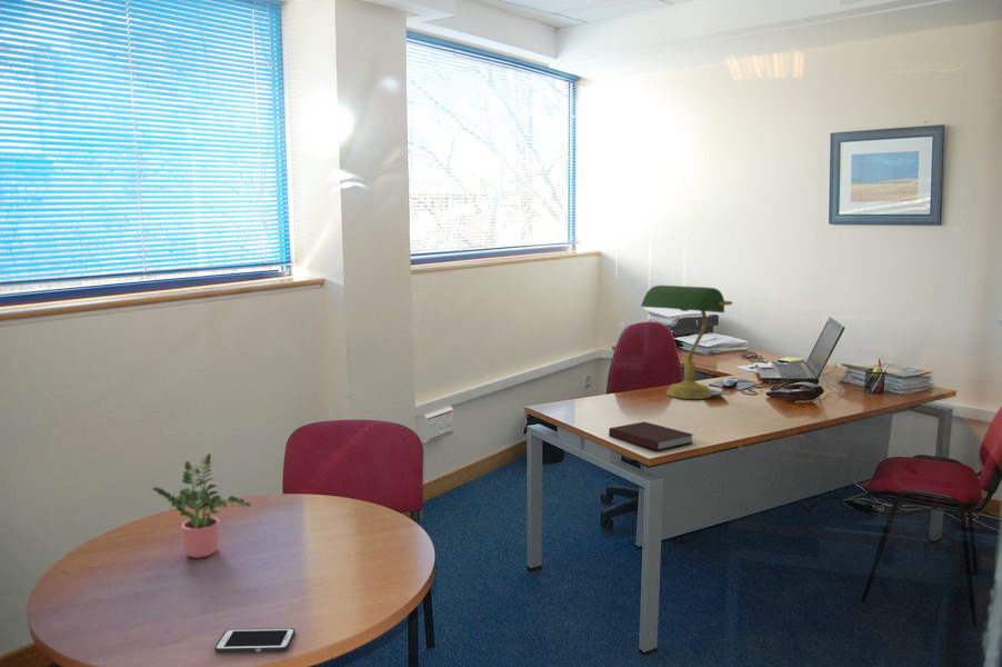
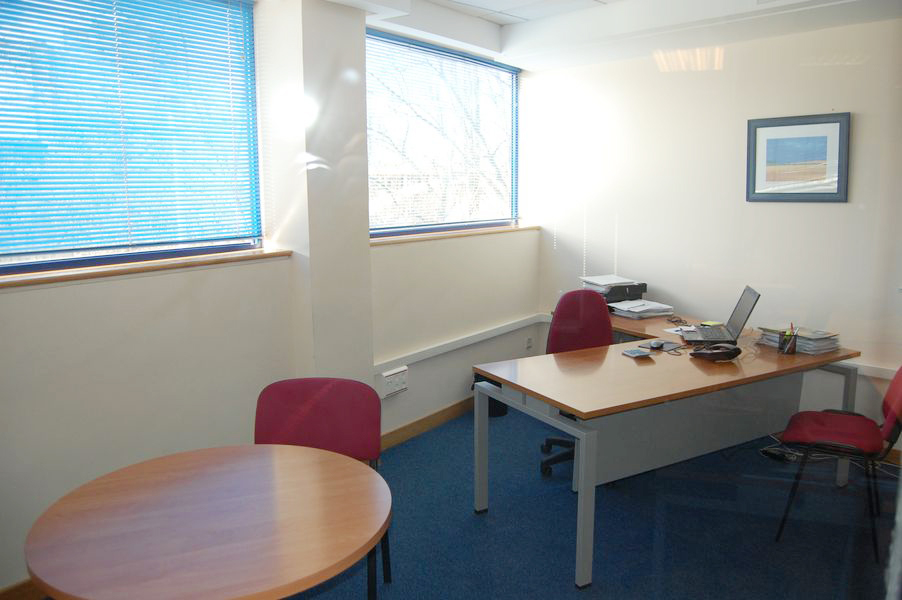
- potted plant (204, 510)
- cell phone (255, 640)
- notebook (650, 435)
- desk lamp (693, 344)
